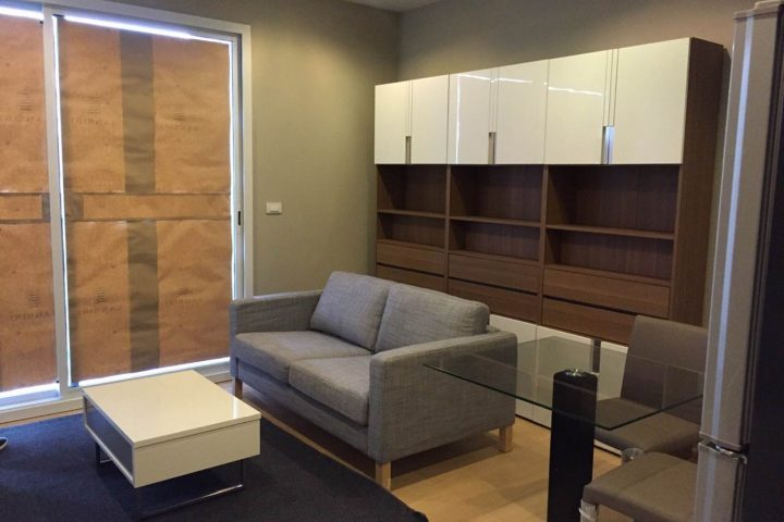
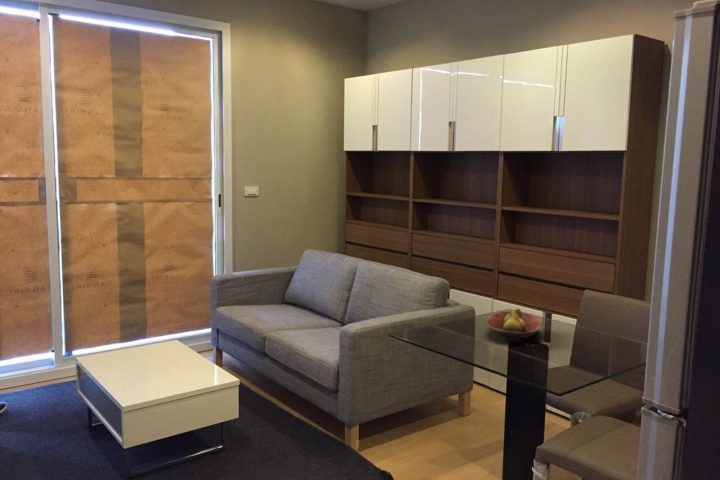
+ fruit bowl (514, 322)
